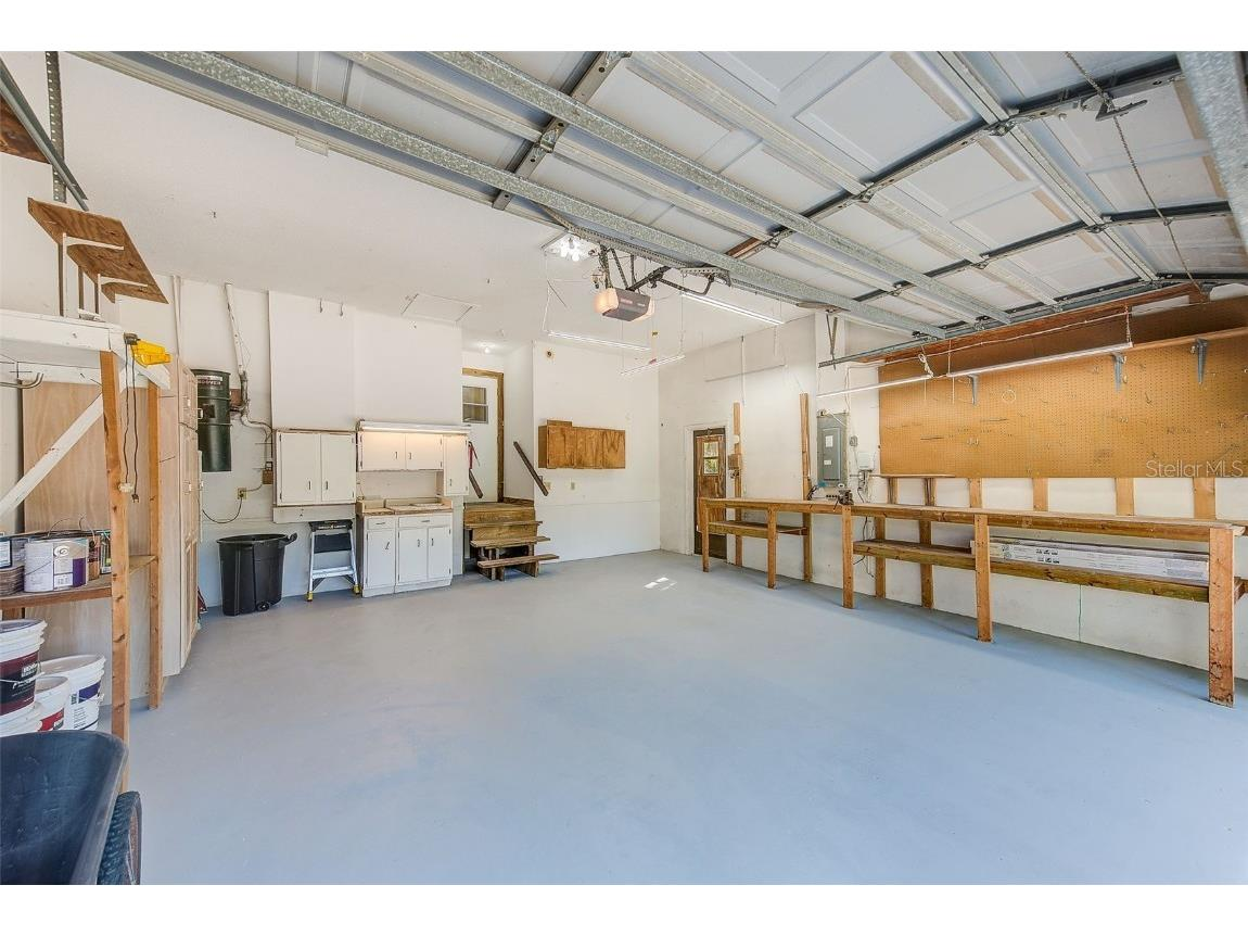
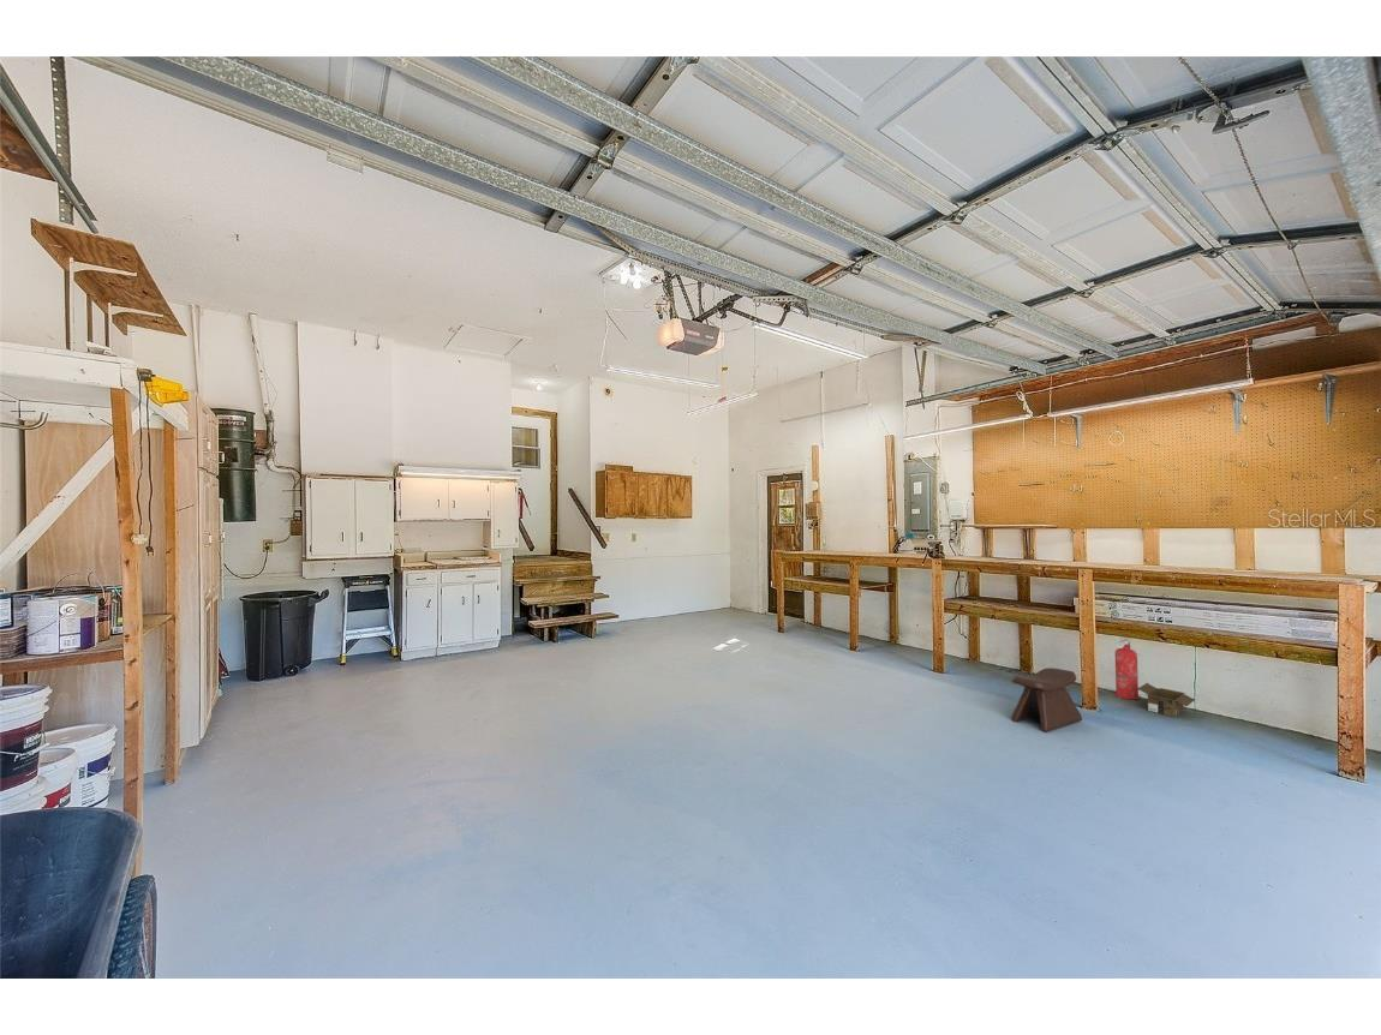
+ stool (1045, 696)
+ cardboard box (1165, 700)
+ fire extinguisher (1125, 666)
